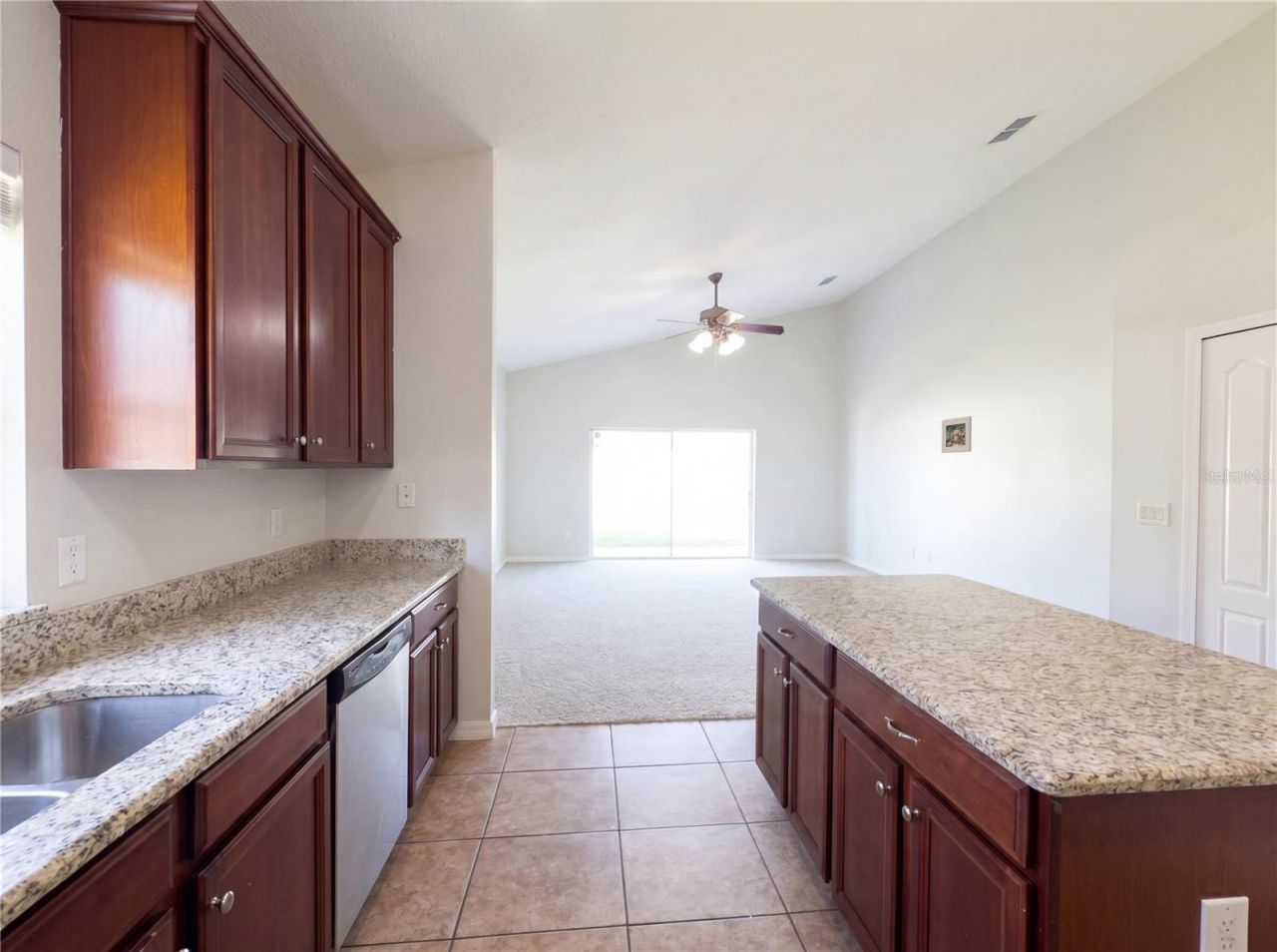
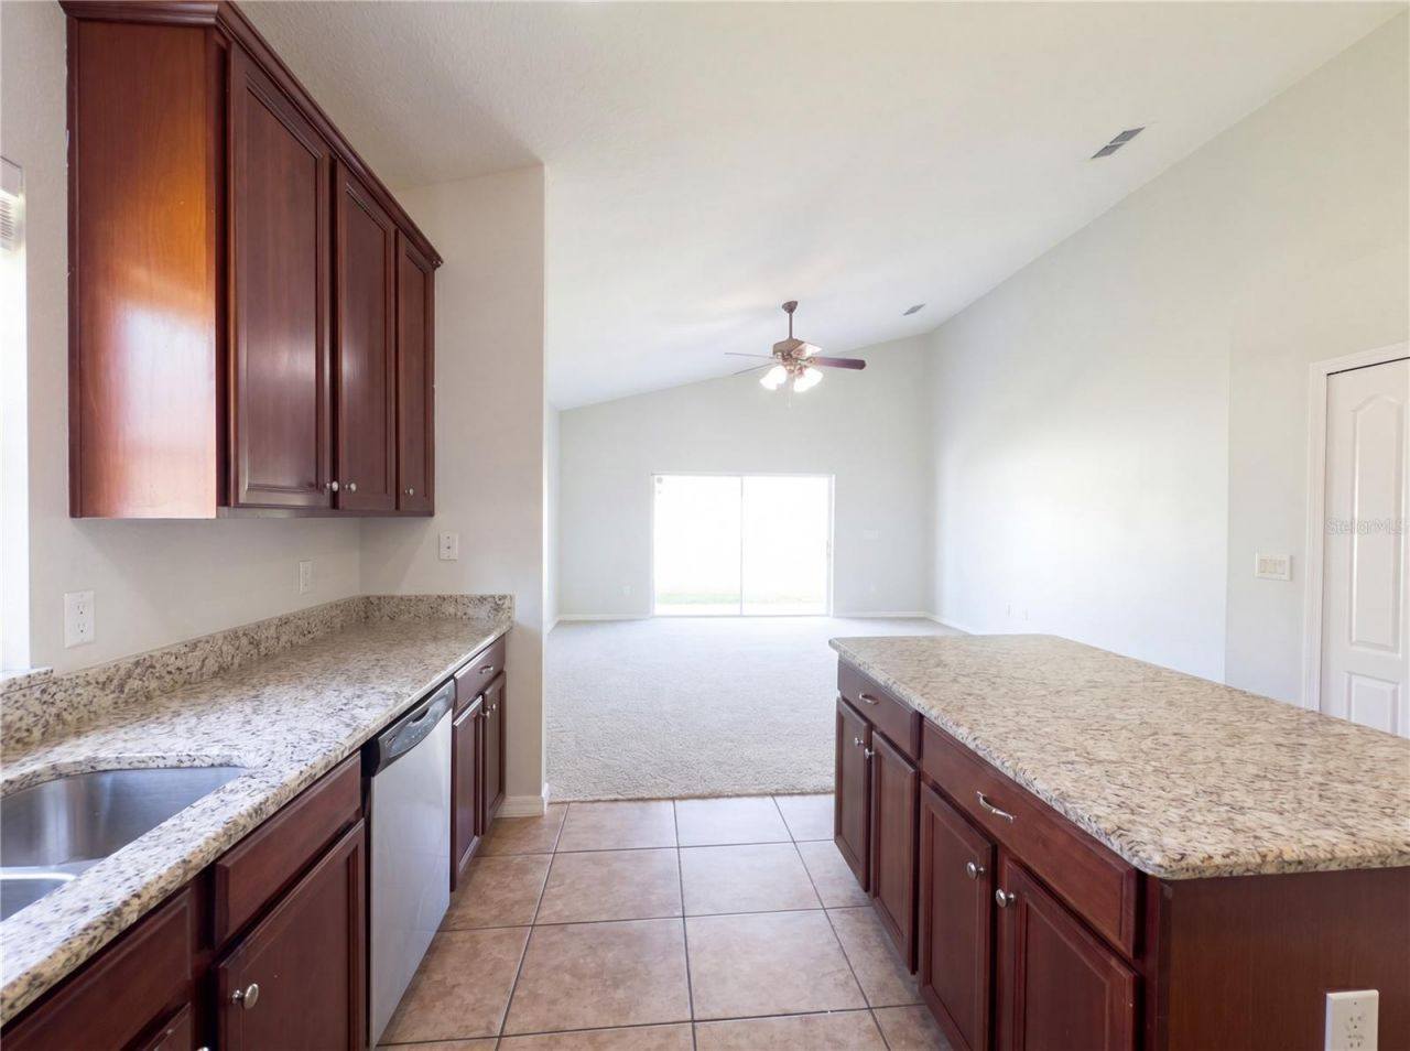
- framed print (956, 435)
